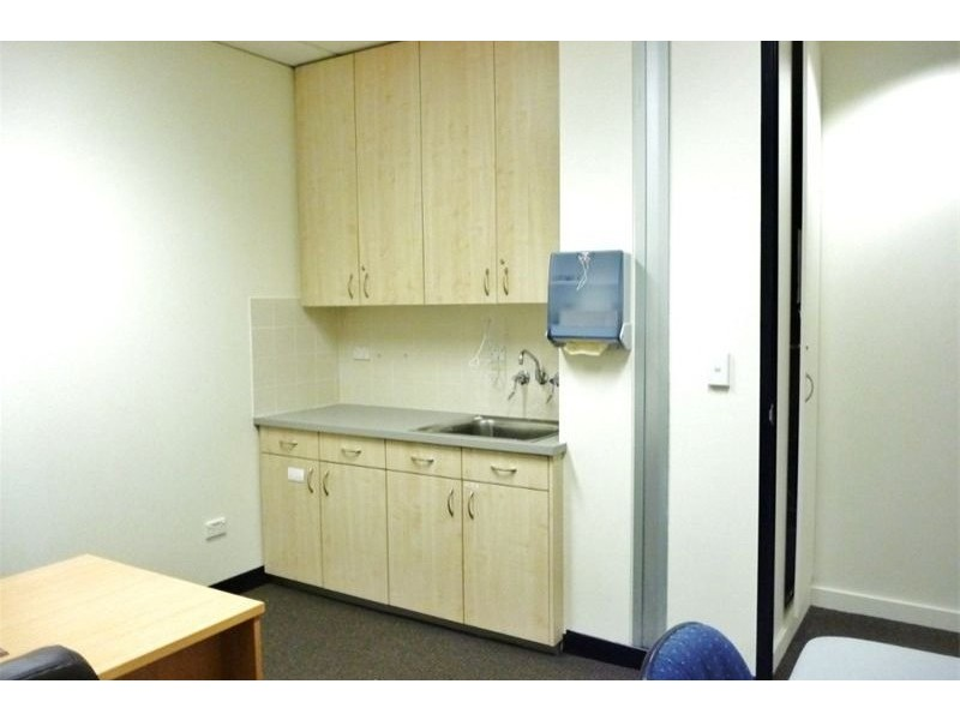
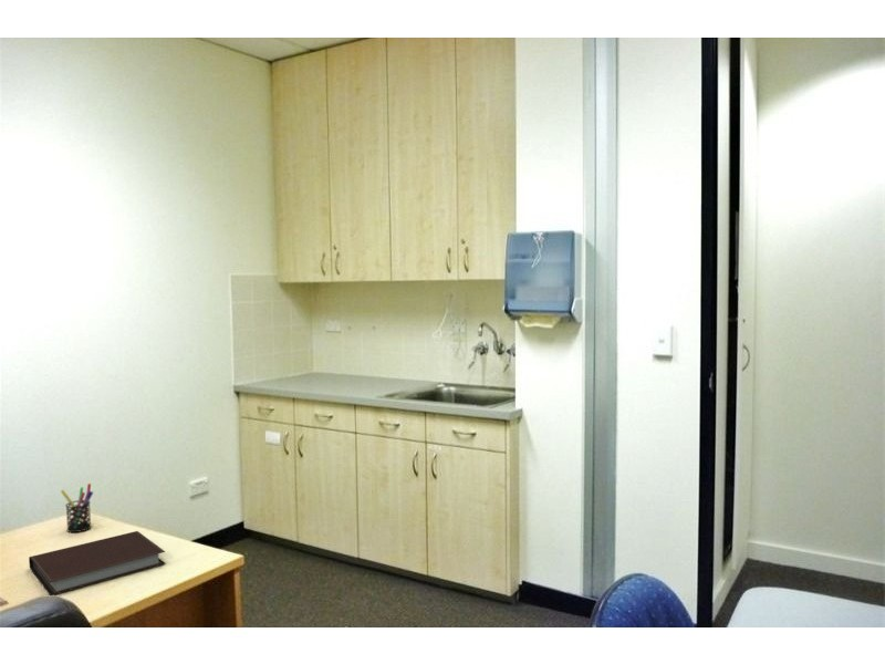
+ pen holder (80, 506)
+ notebook (97, 559)
